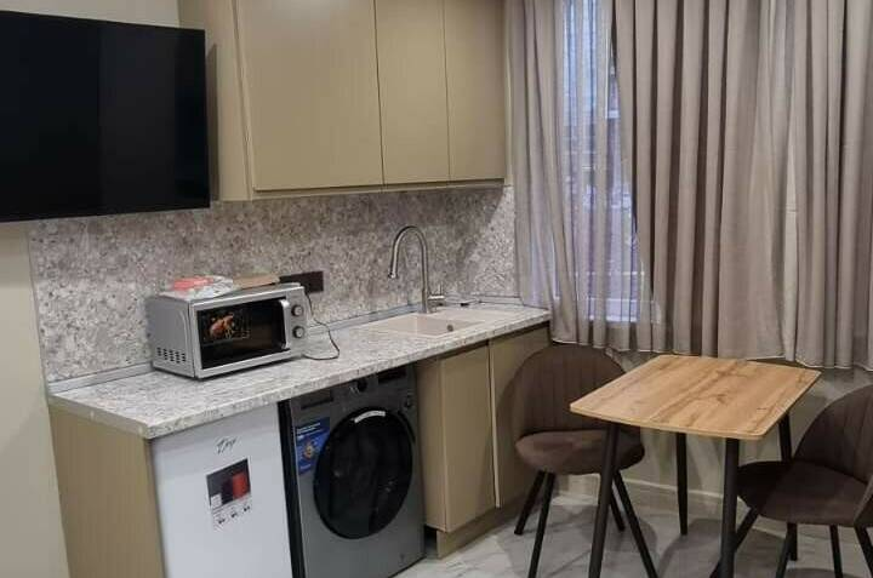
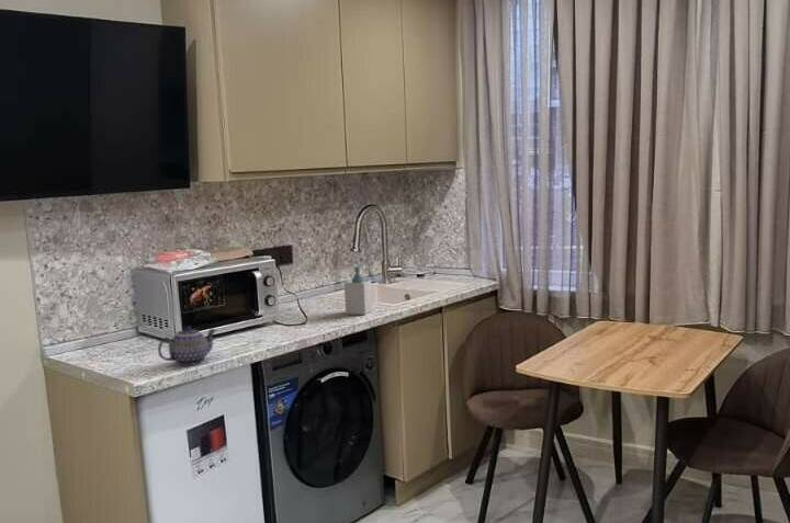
+ soap bottle (358, 288)
+ teapot (189, 343)
